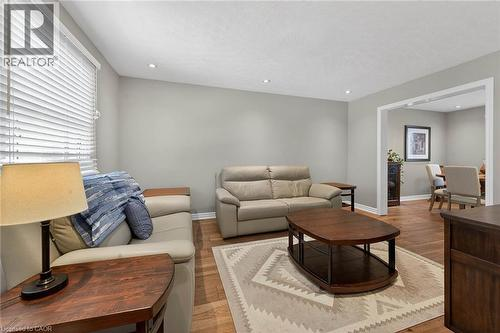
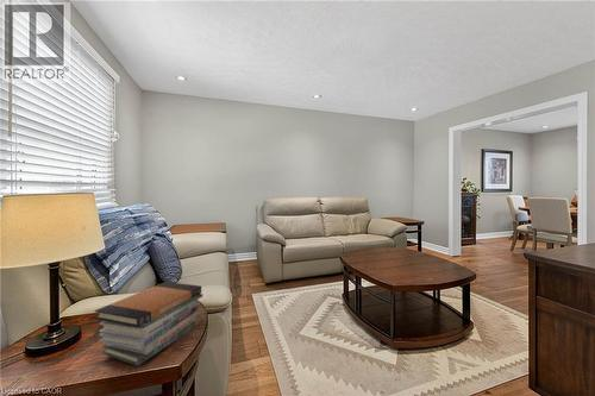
+ book stack (155, 316)
